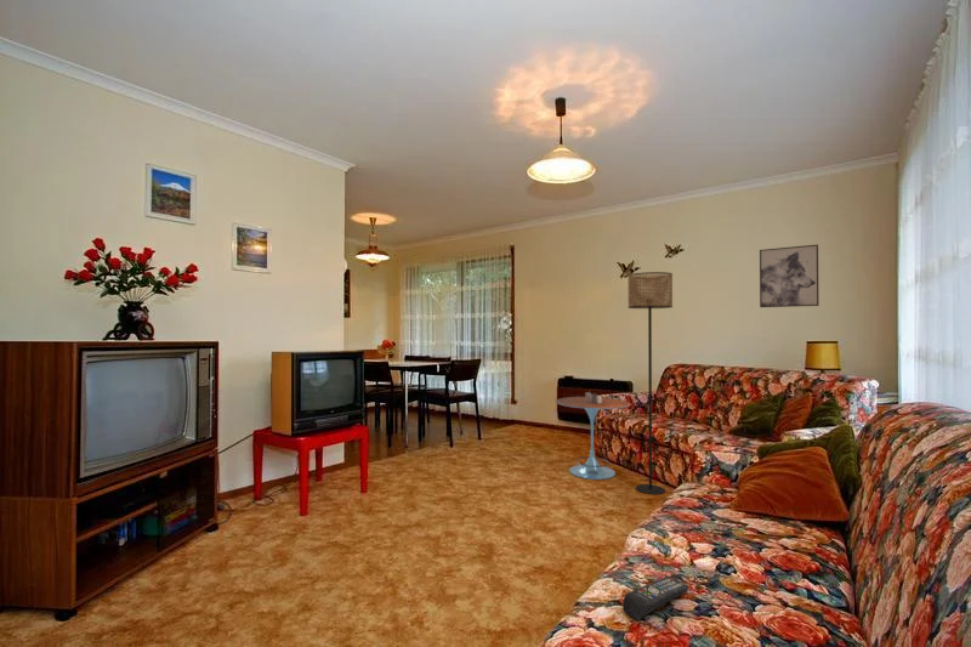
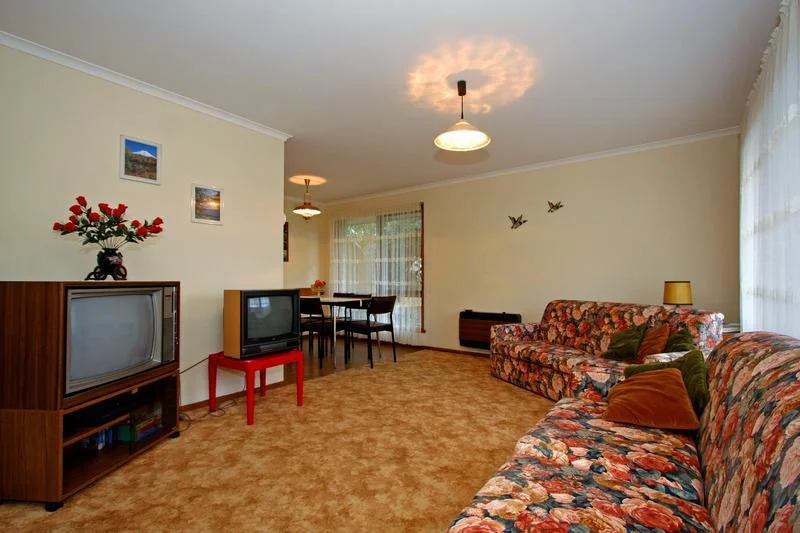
- floor lamp (649, 381)
- remote control (655, 595)
- side table (591, 430)
- wall art (788, 277)
